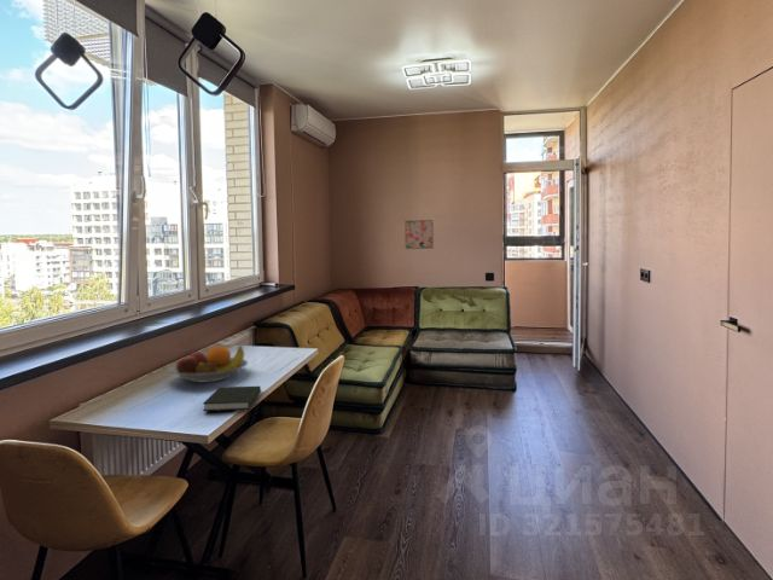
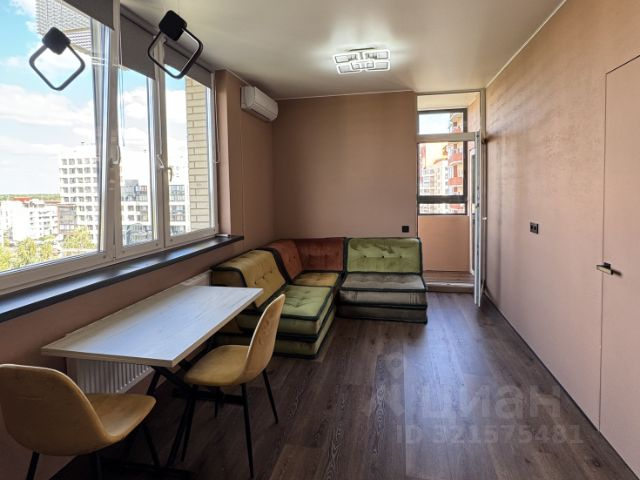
- fruit bowl (209, 361)
- book (233, 398)
- wall art (419, 234)
